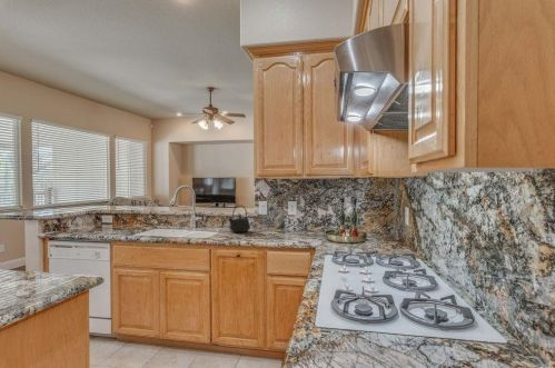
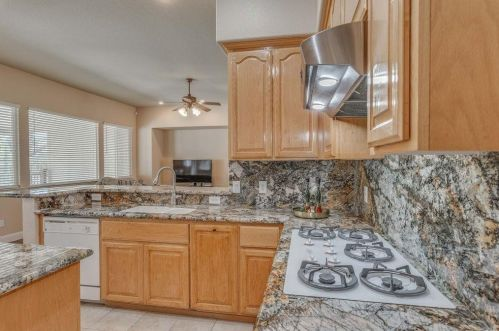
- kettle (238, 218)
